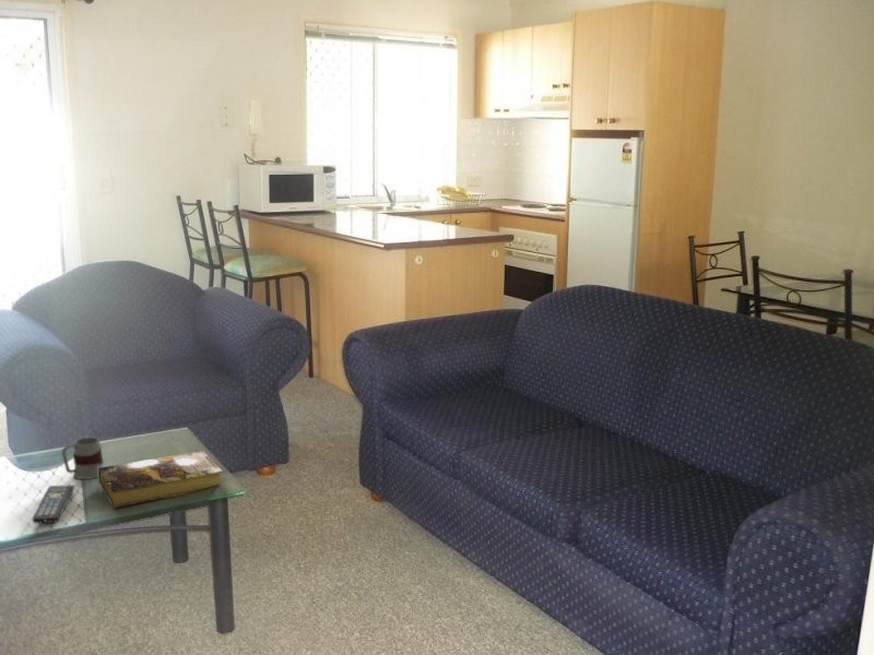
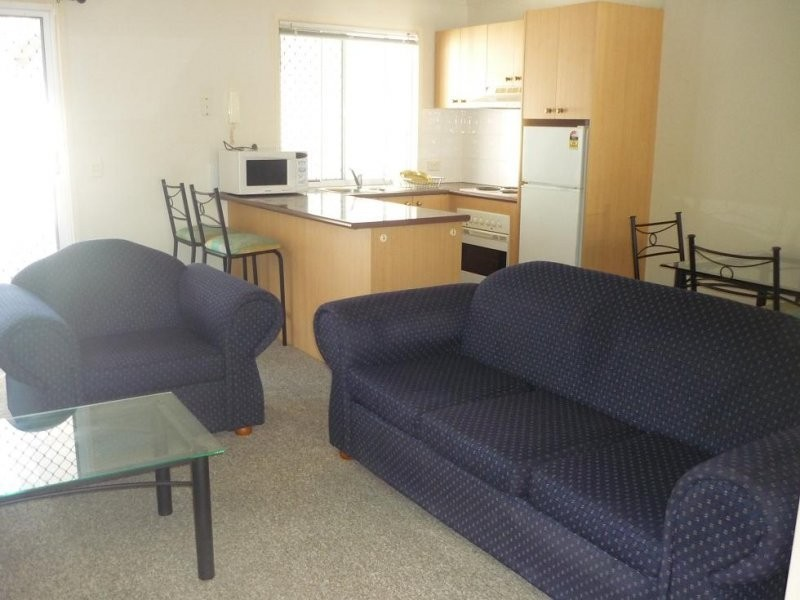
- book (161, 476)
- mug (83, 458)
- remote control (54, 502)
